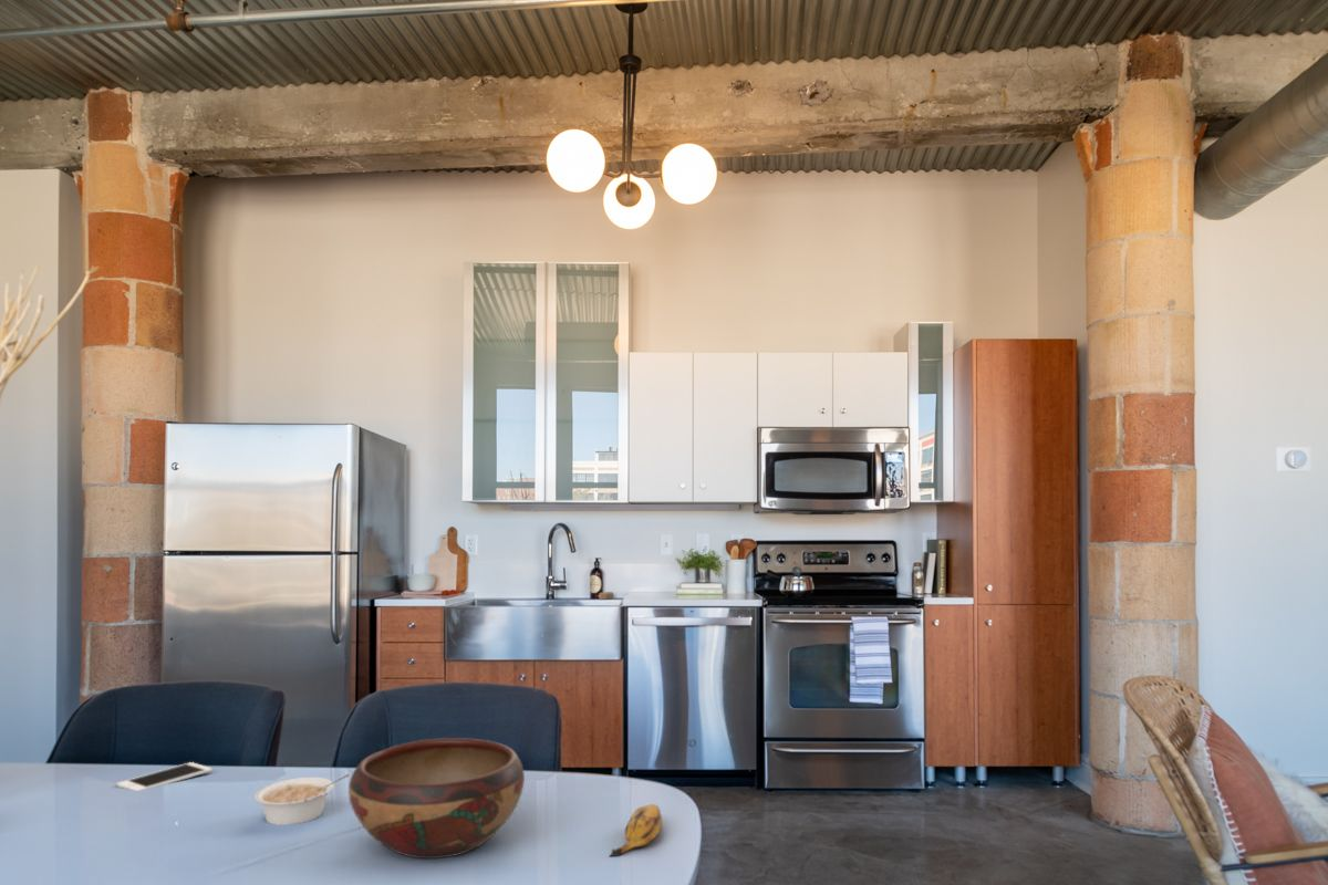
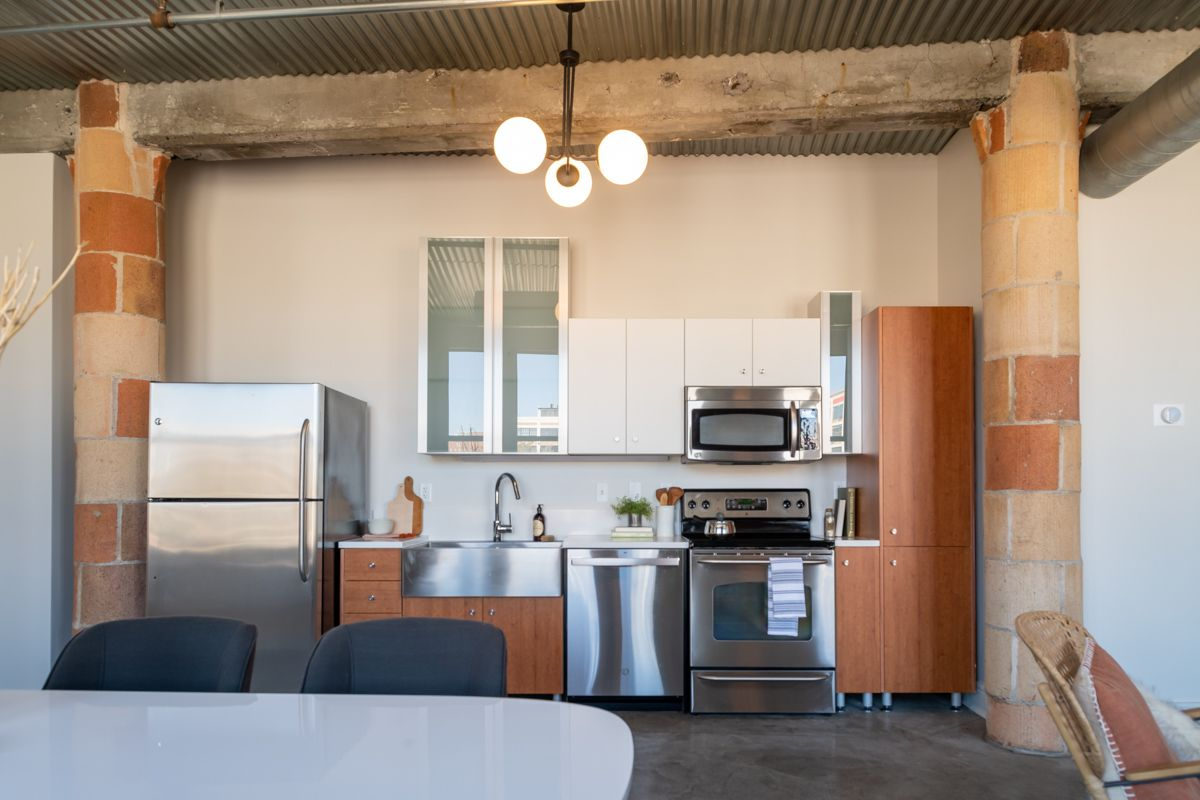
- decorative bowl (437, 799)
- cell phone (165, 777)
- banana (642, 825)
- legume (297, 799)
